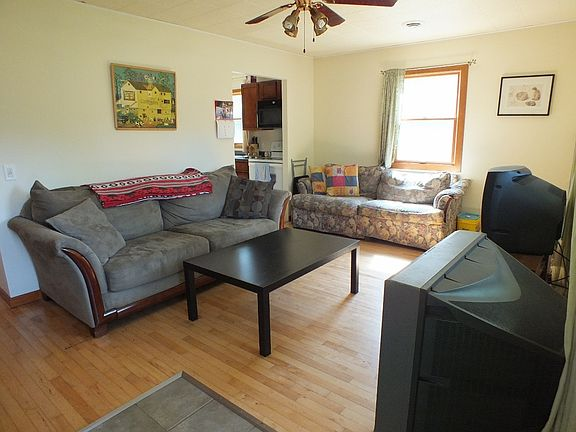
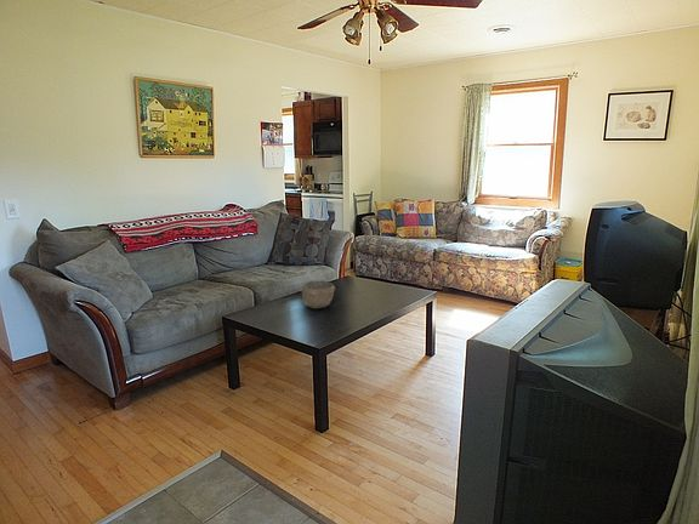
+ bowl (317, 295)
